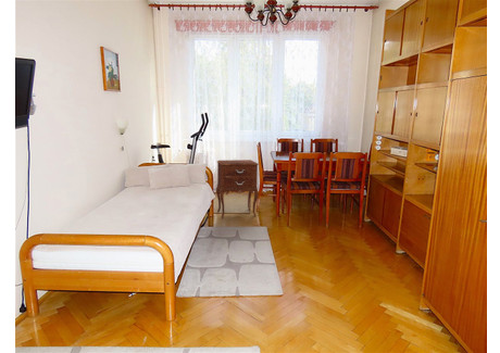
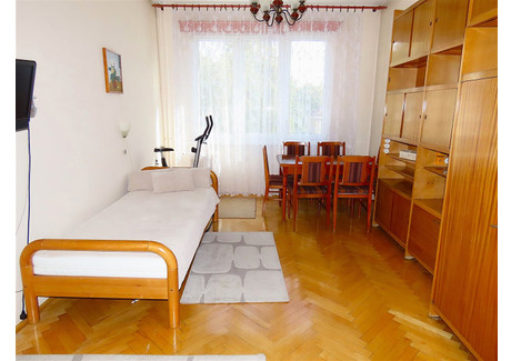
- nightstand (236, 188)
